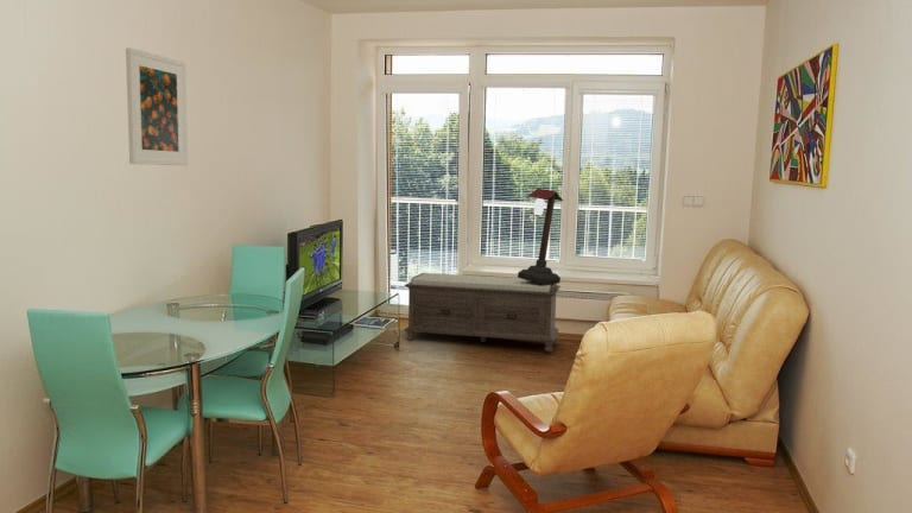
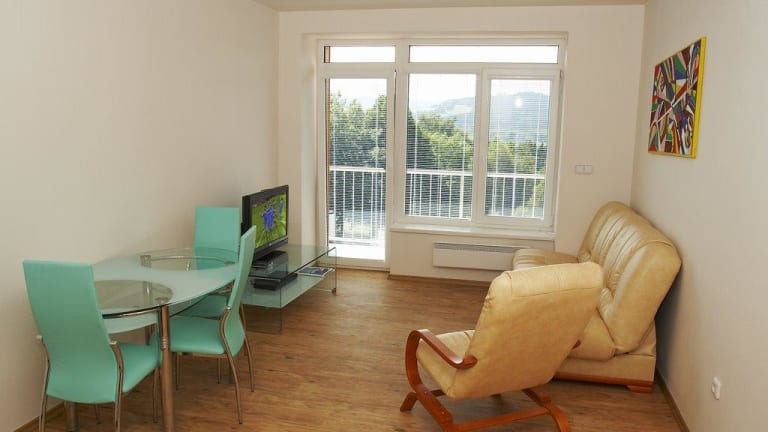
- lantern (542, 238)
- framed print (158, 110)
- bench (482, 310)
